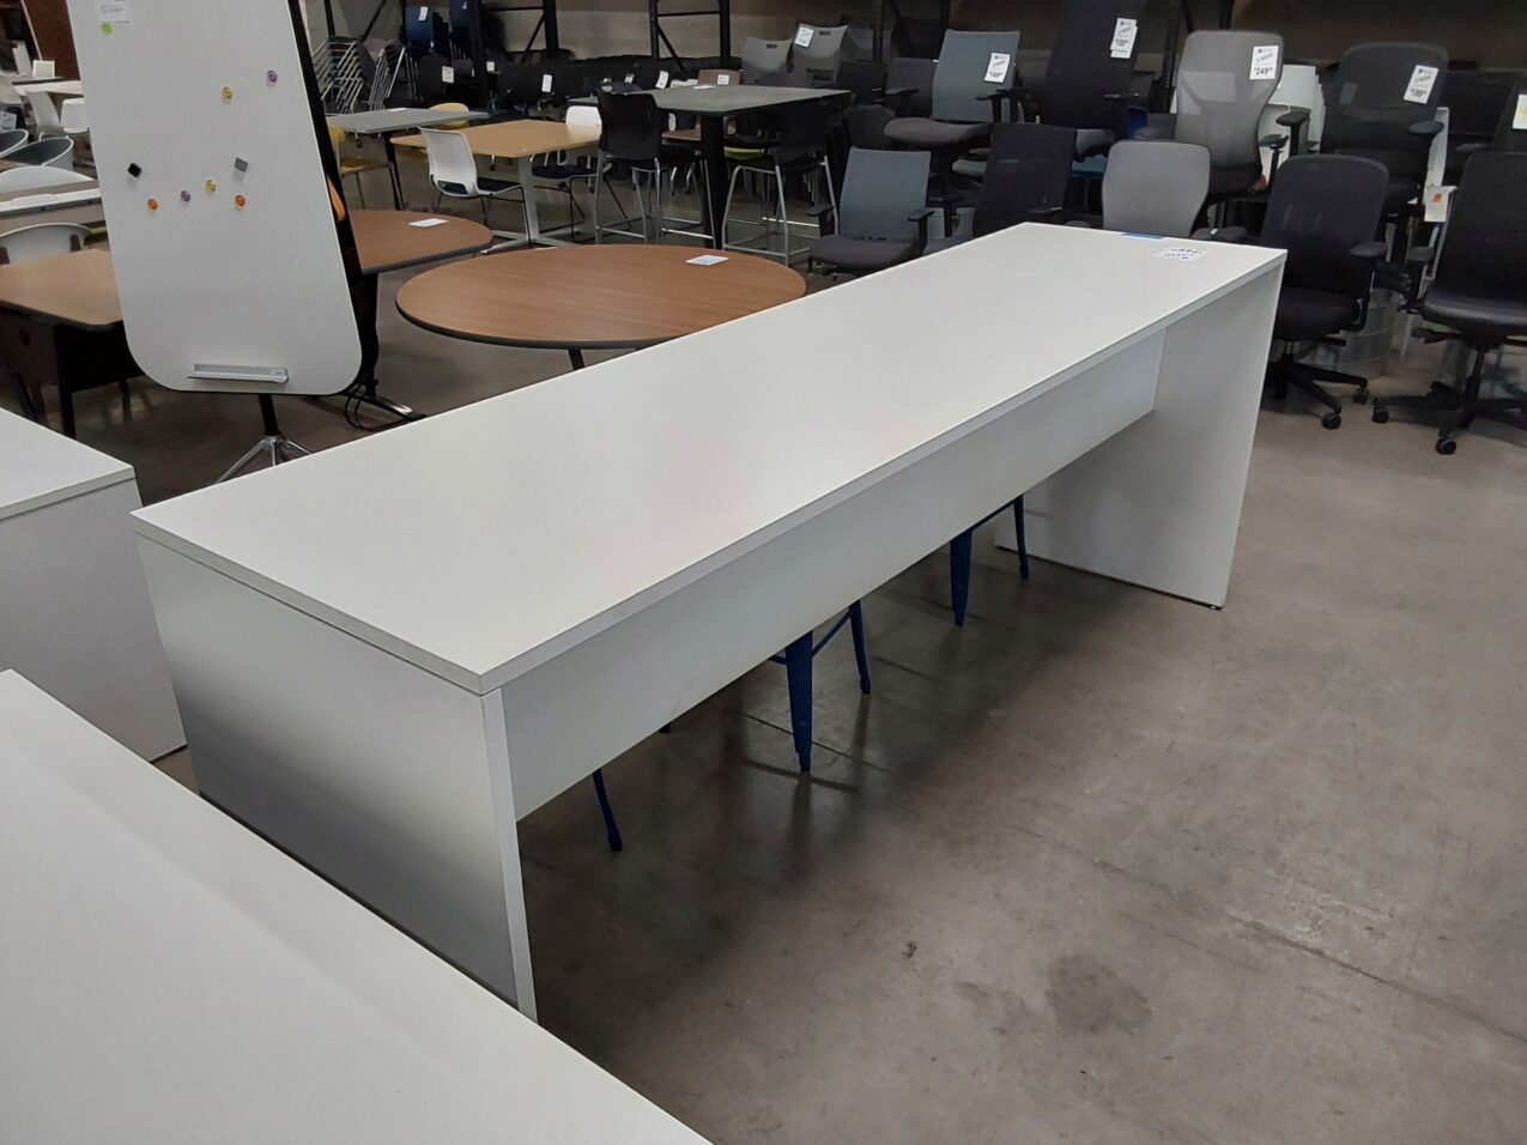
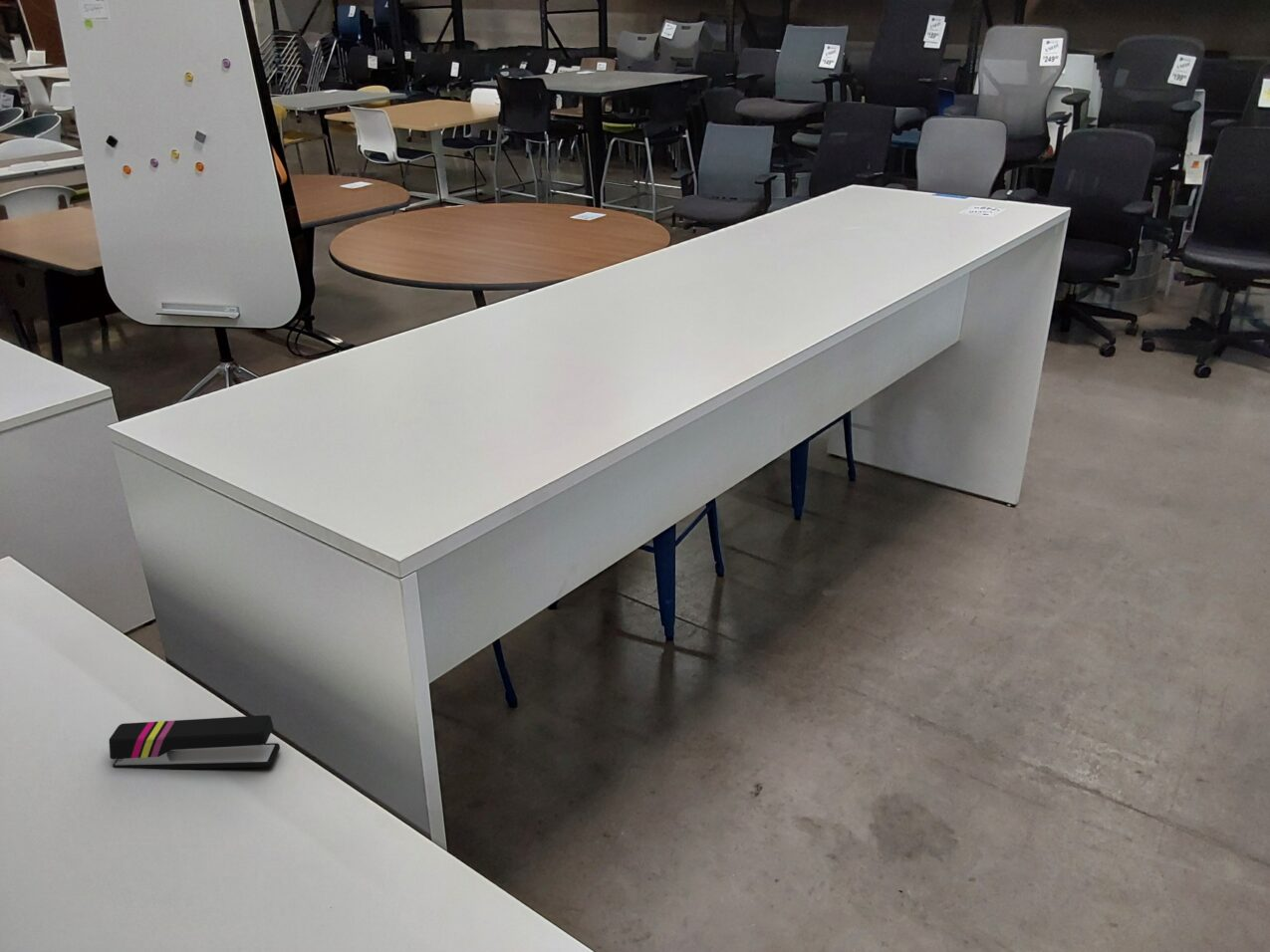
+ stapler (192, 741)
